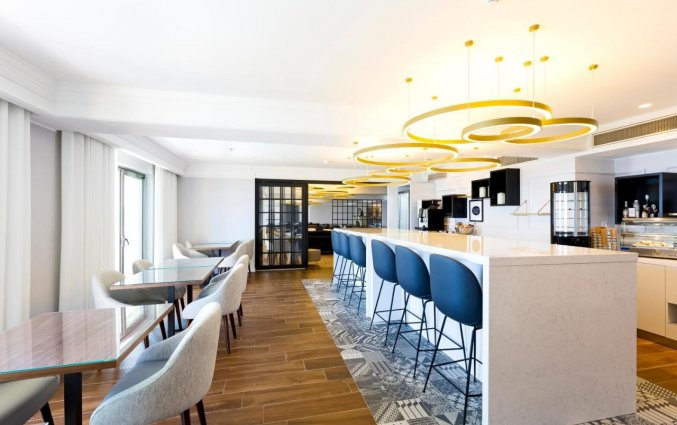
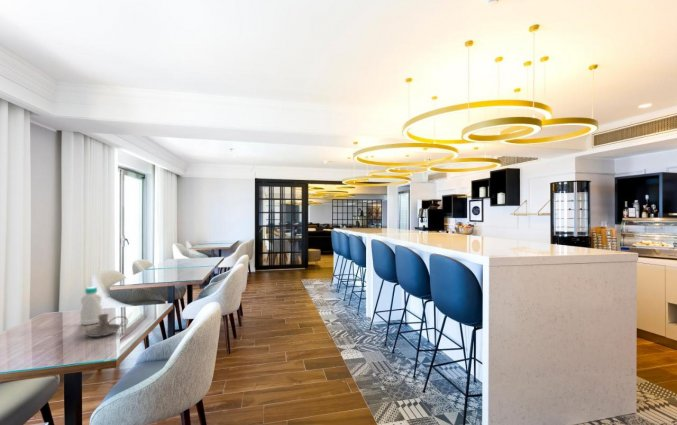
+ candle holder (107, 323)
+ bottle (91, 305)
